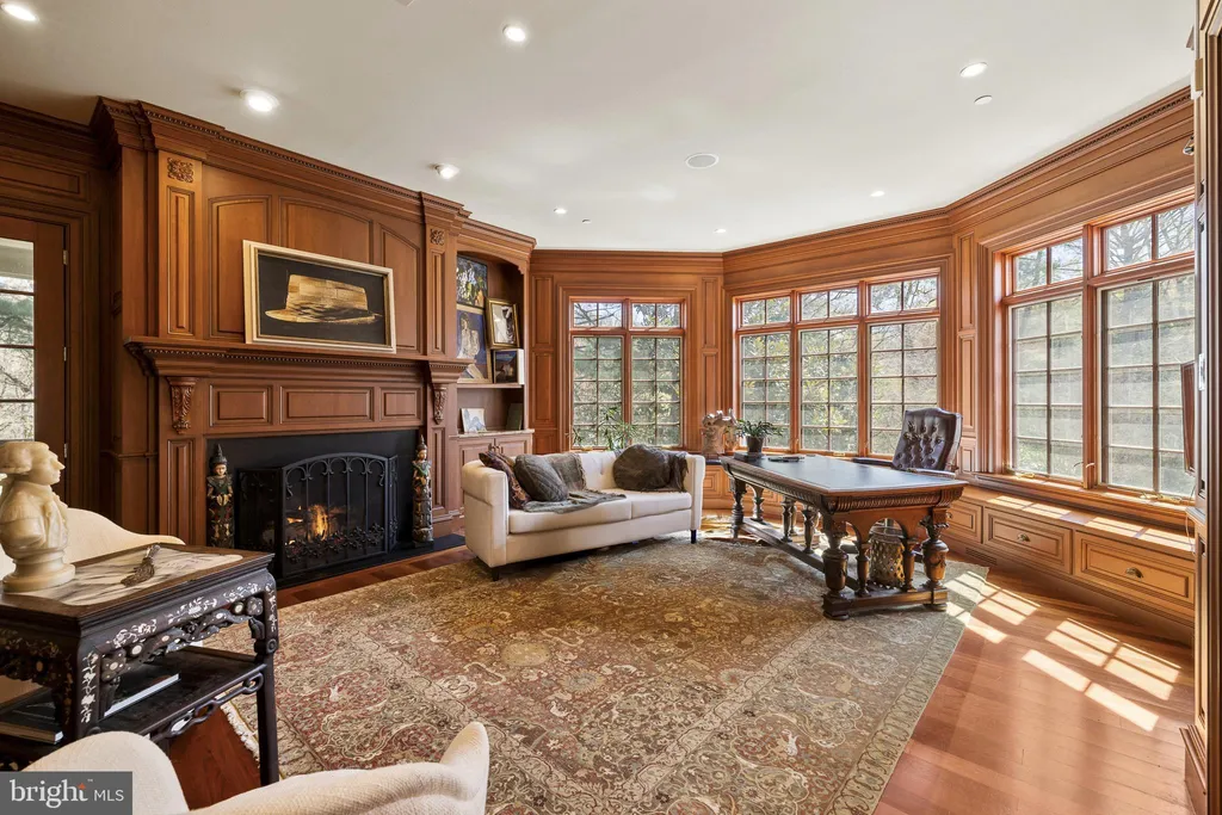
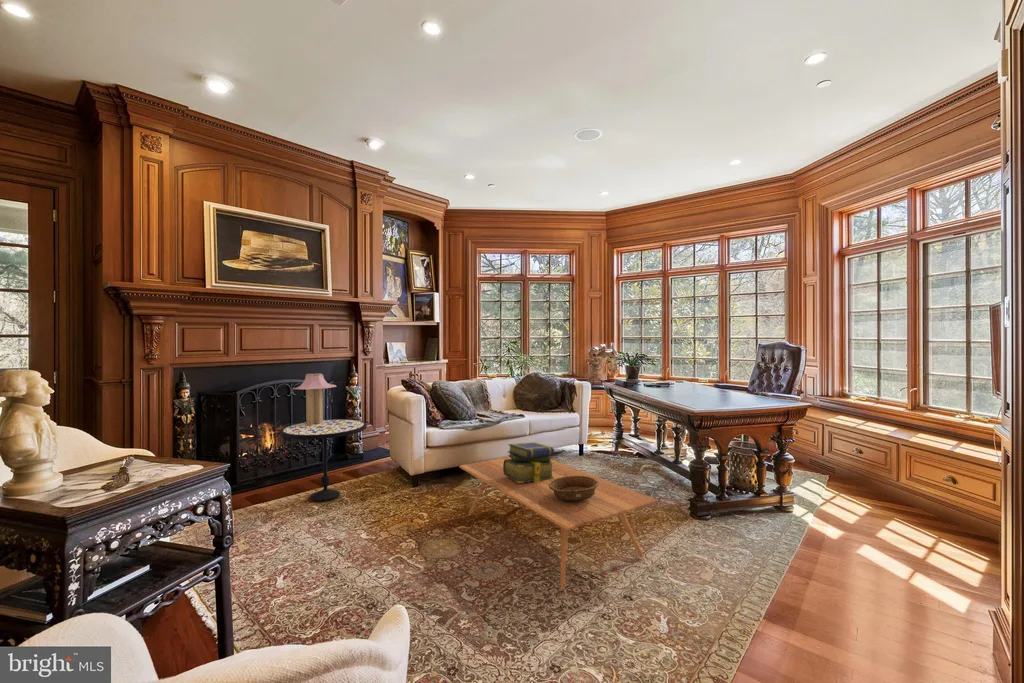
+ stack of books (529, 459)
+ decorative bowl (573, 489)
+ table lamp (319, 398)
+ side table (325, 461)
+ coffee table (546, 507)
